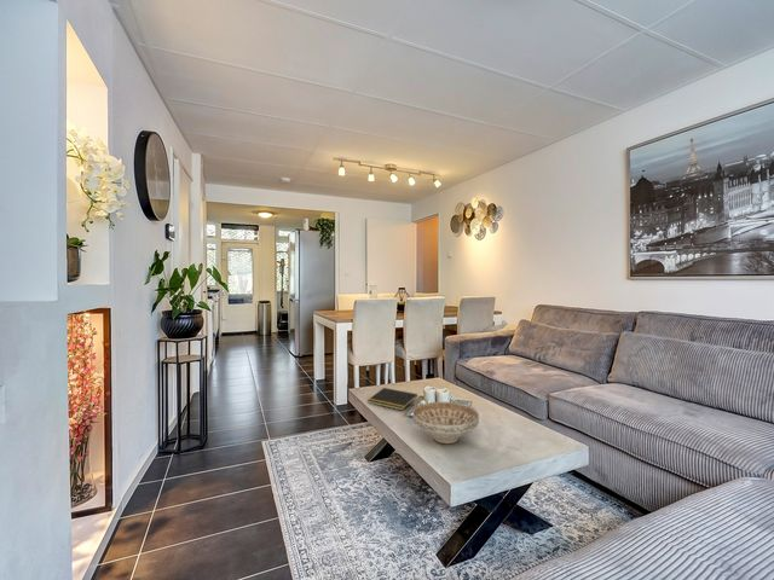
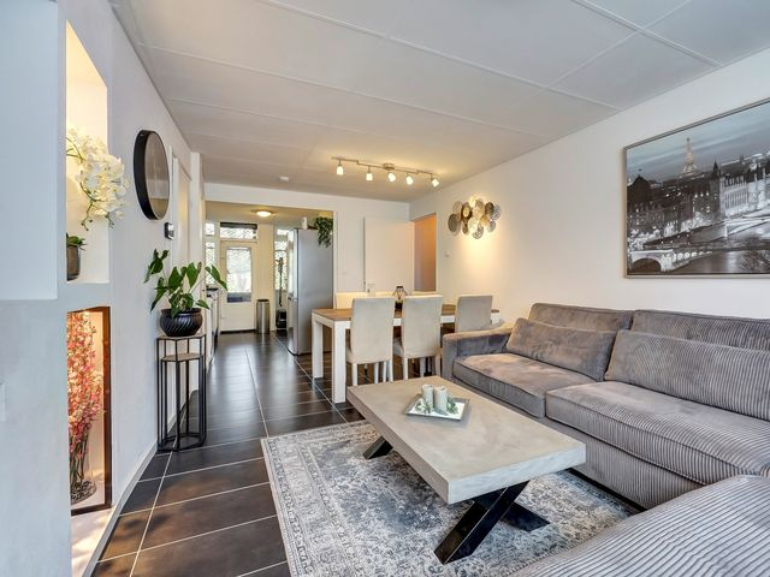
- decorative bowl (445, 425)
- notepad (392, 398)
